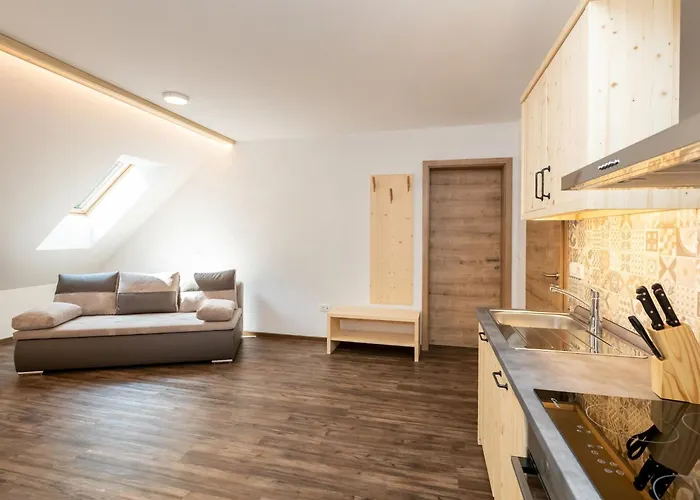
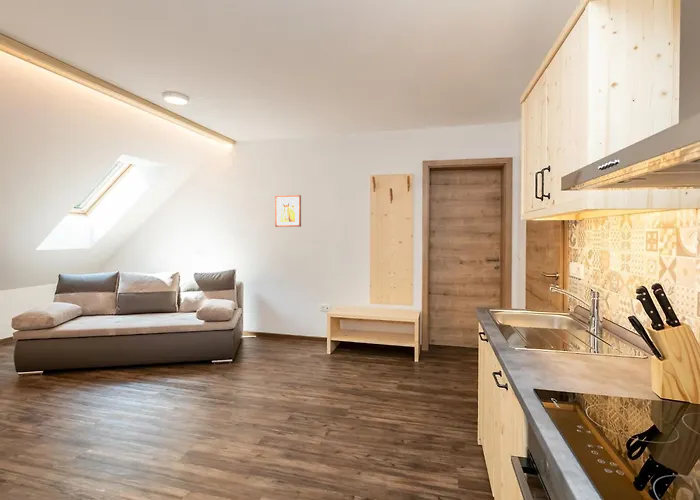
+ wall art (287, 211)
